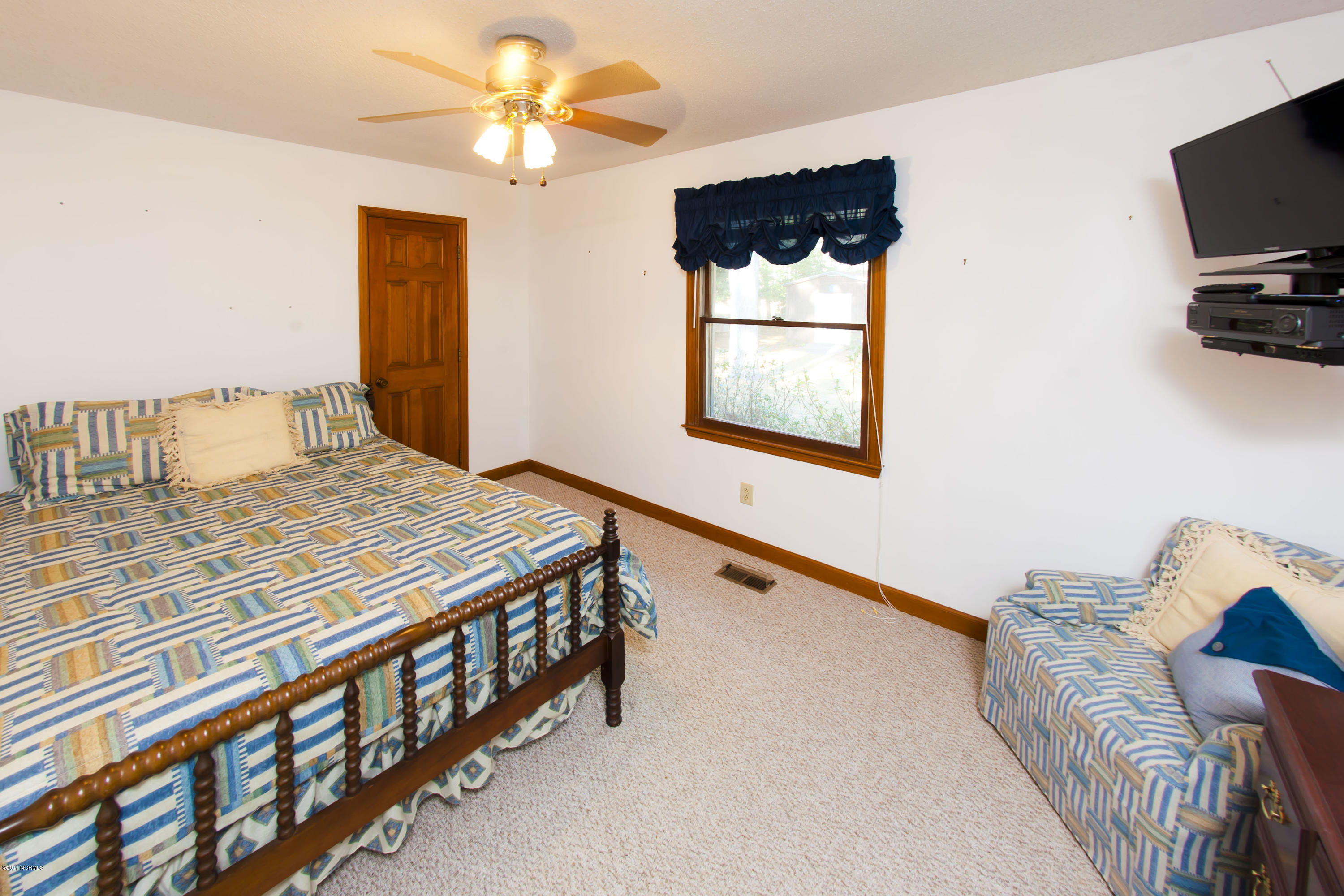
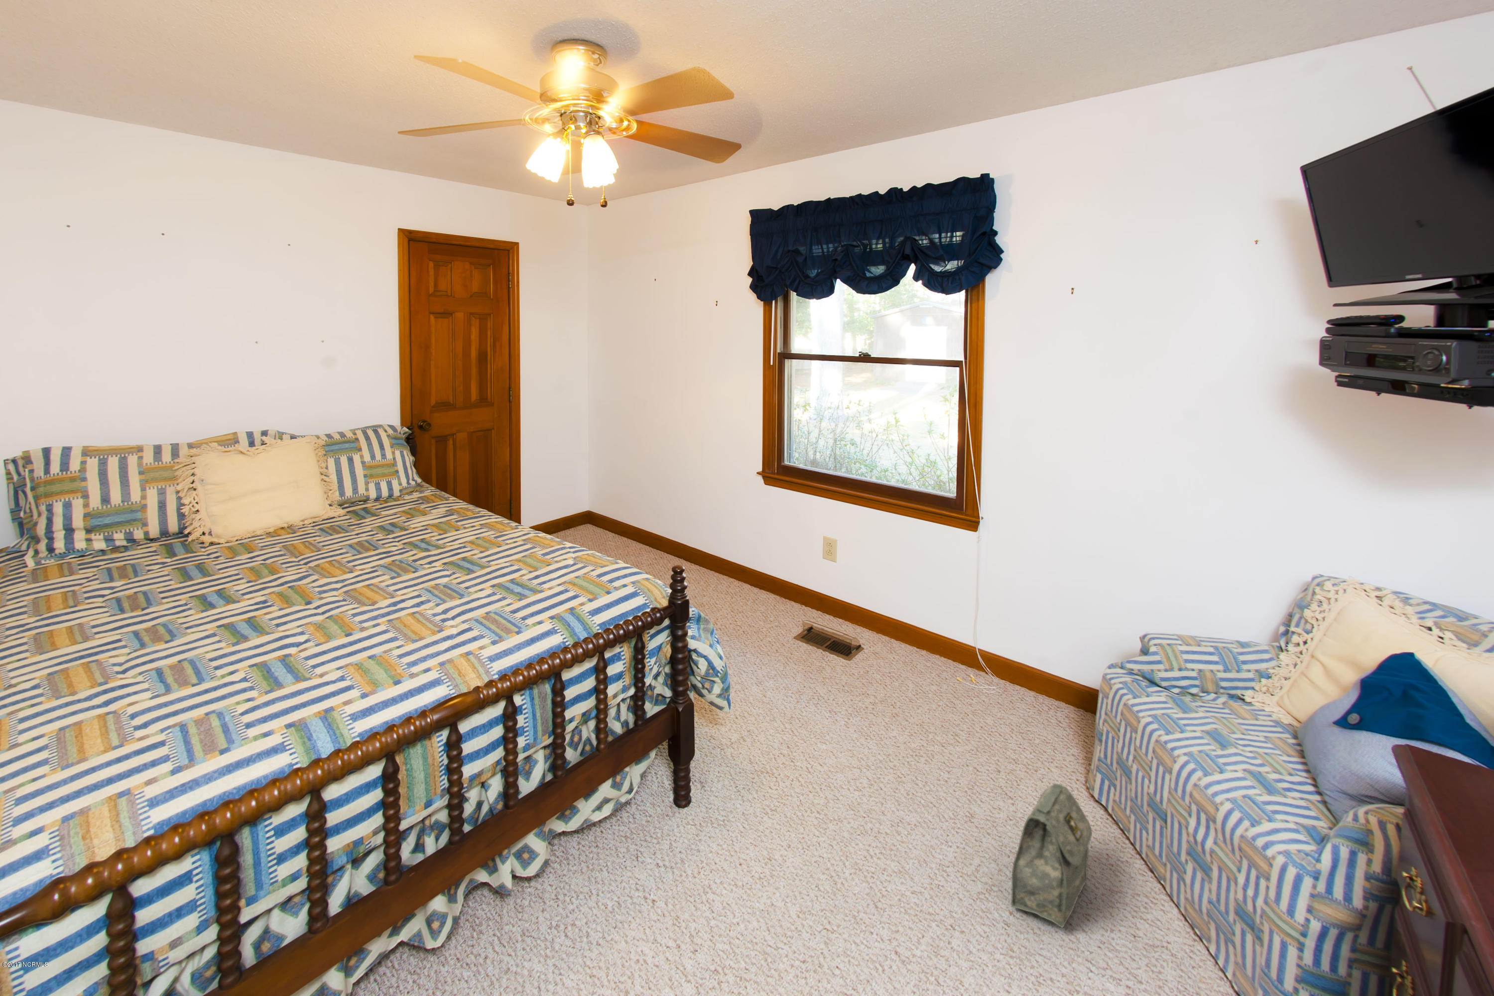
+ bag (1053, 847)
